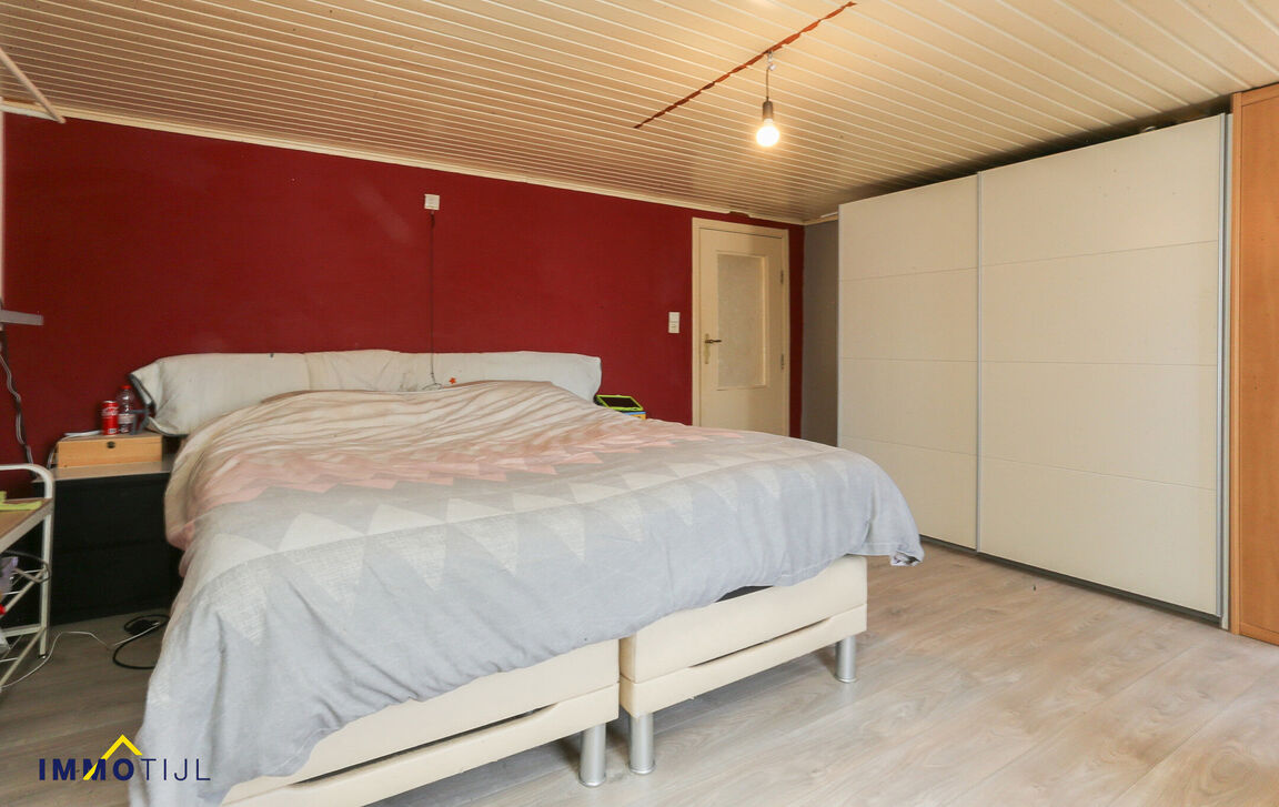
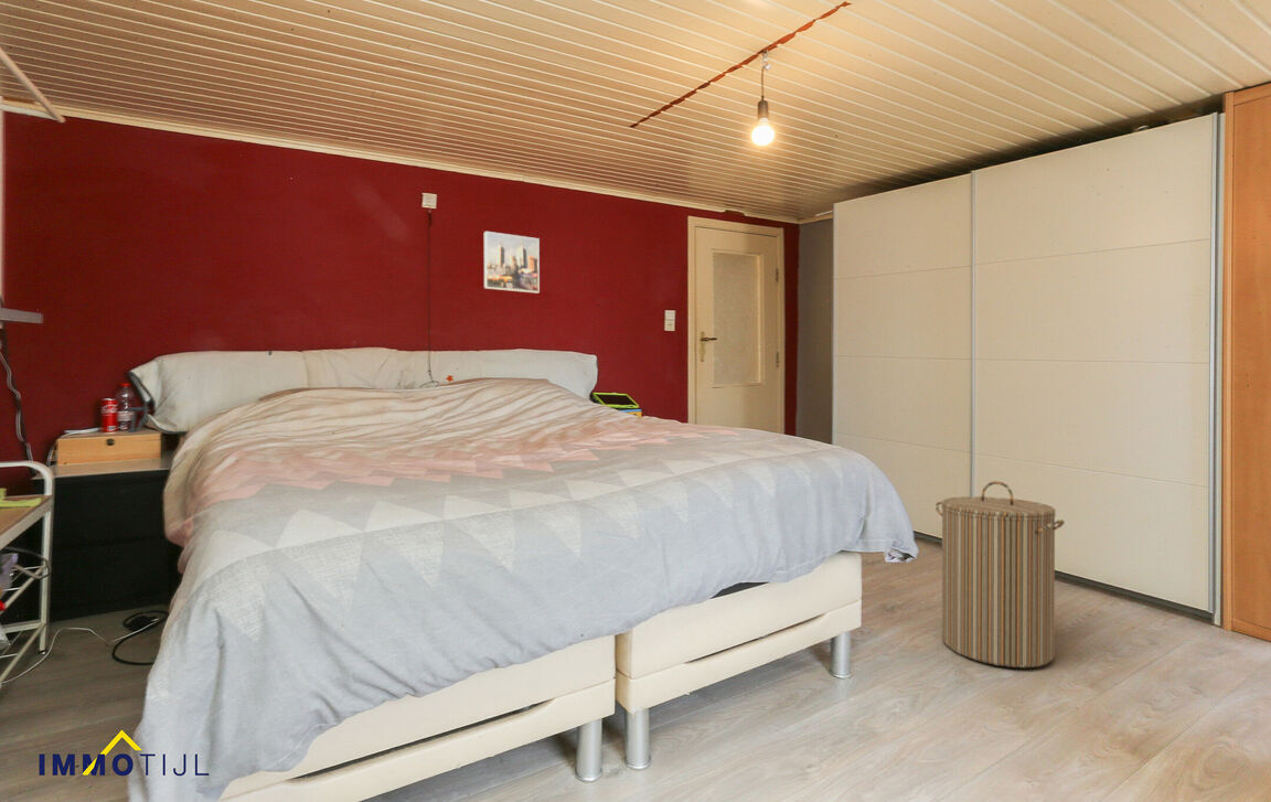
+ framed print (512, 263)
+ laundry hamper (995, 564)
